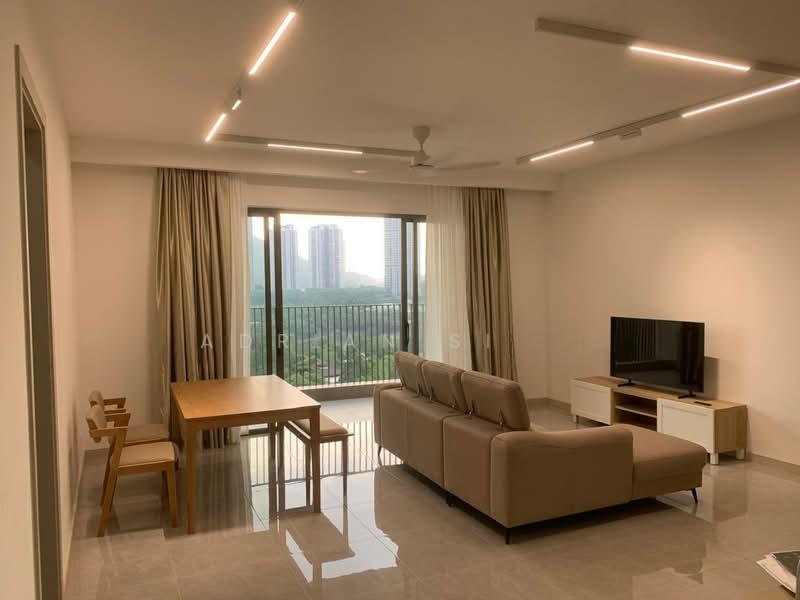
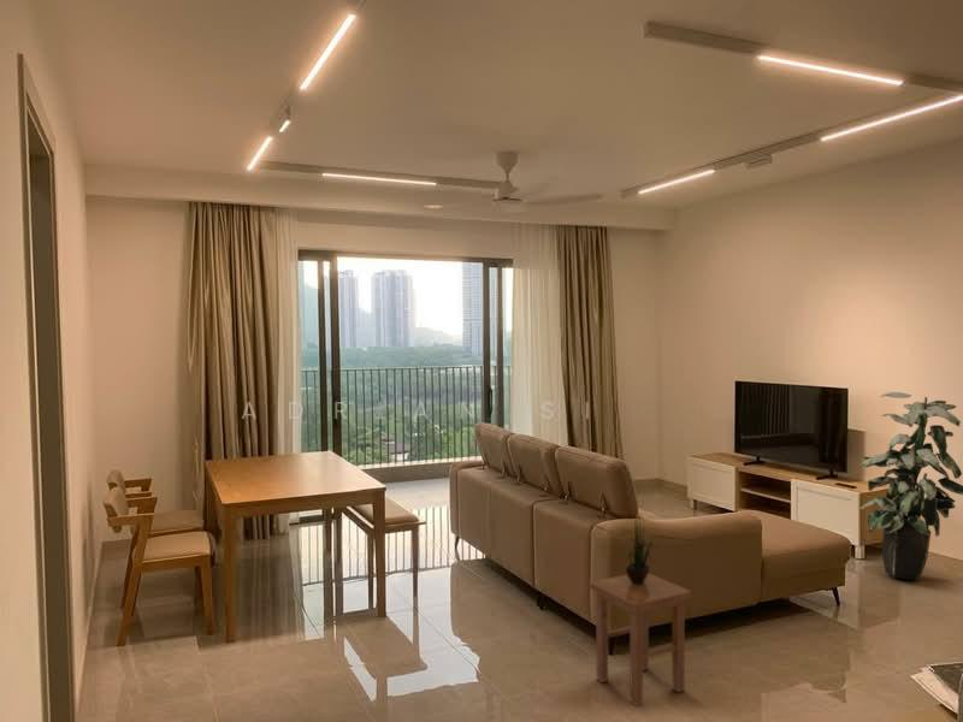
+ potted plant (639, 544)
+ stool (639, 635)
+ indoor plant (908, 484)
